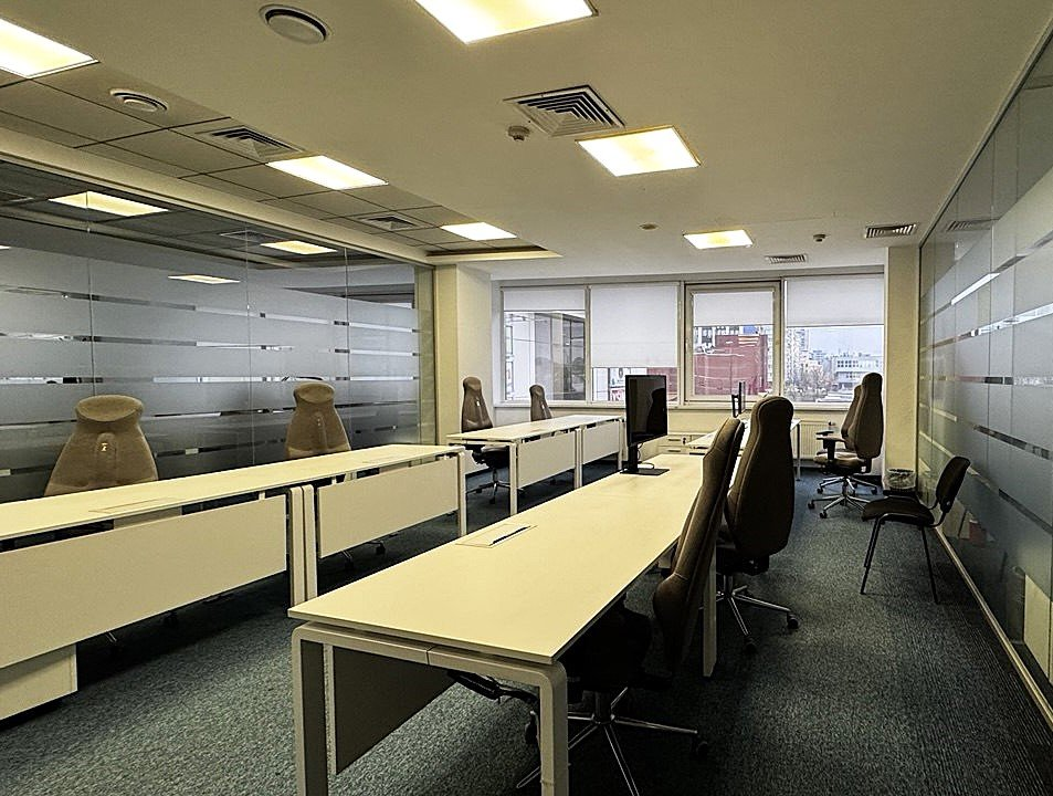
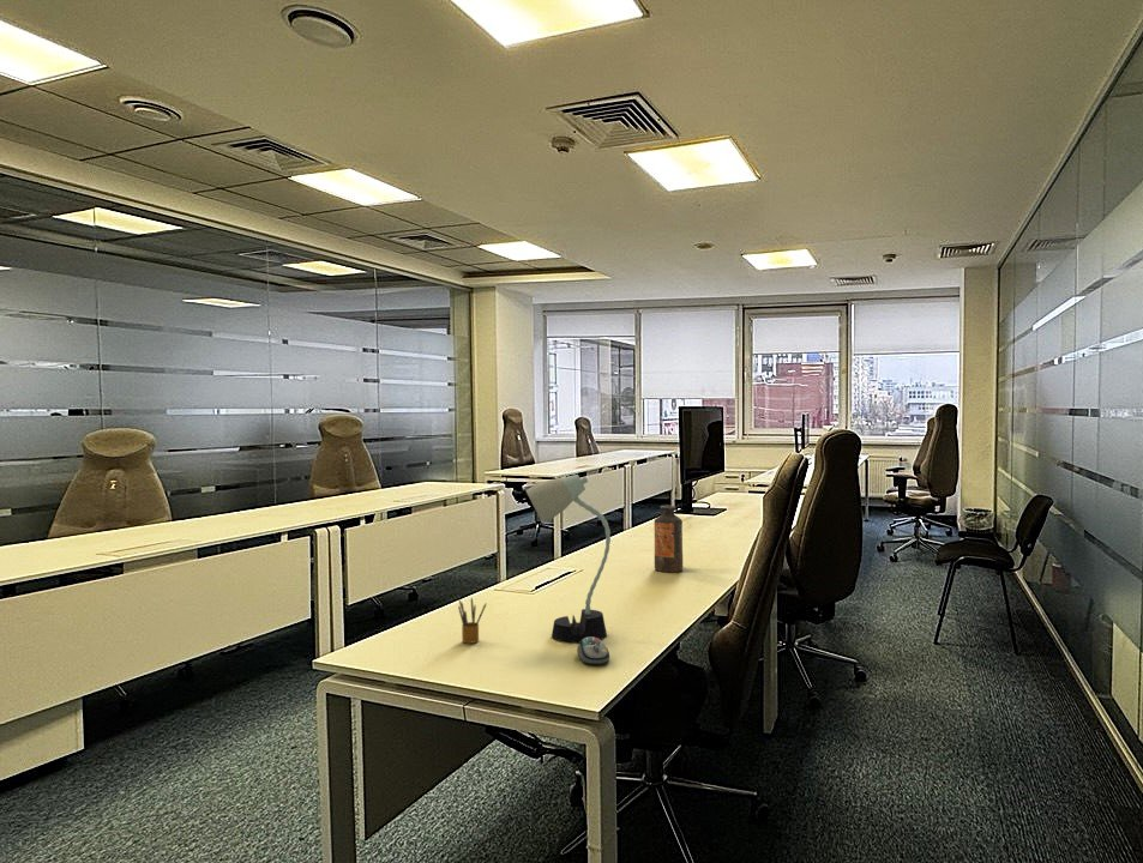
+ desk lamp (597, 571)
+ bottle (668, 537)
+ computer mouse (592, 648)
+ pencil box (473, 620)
